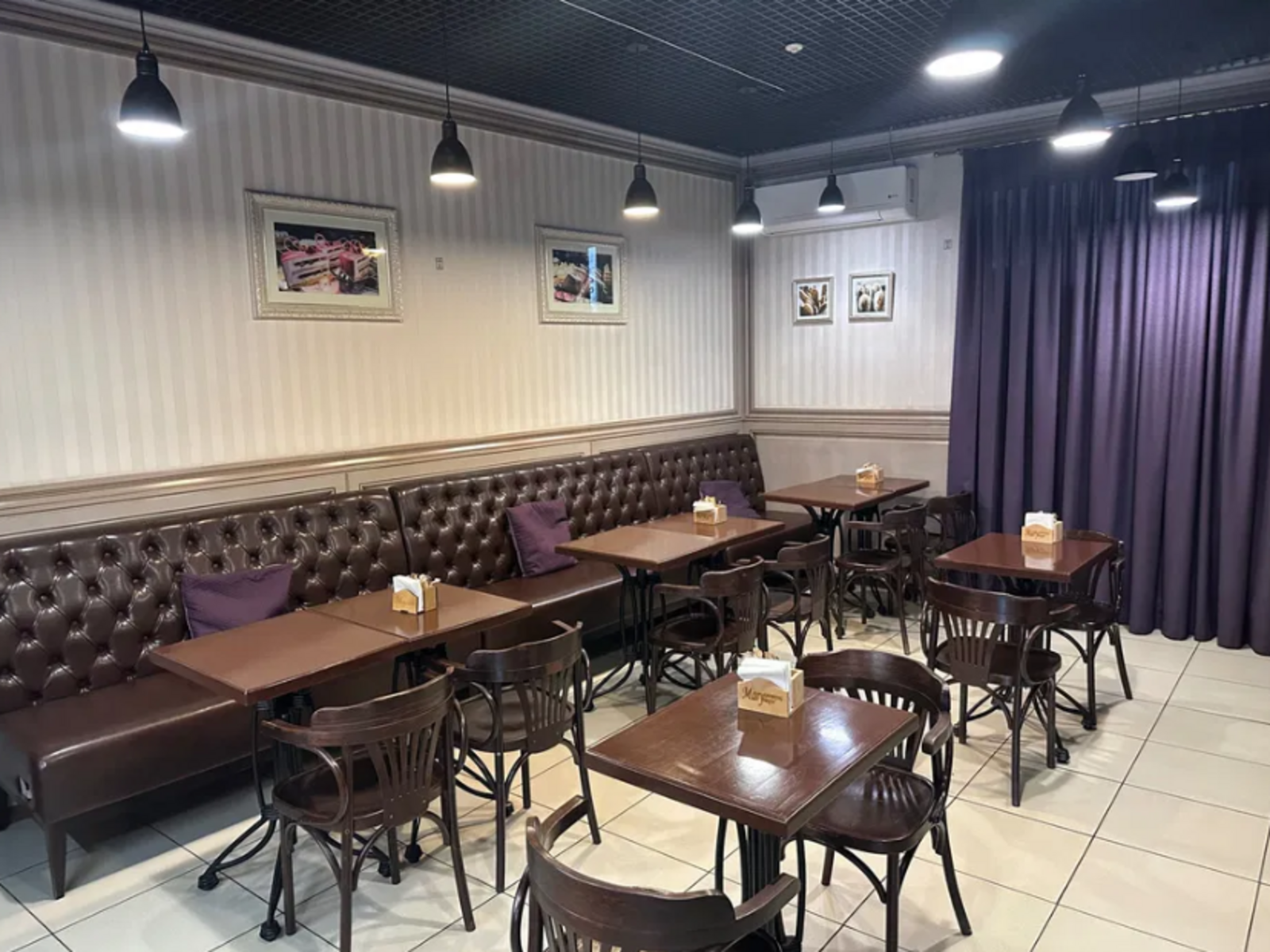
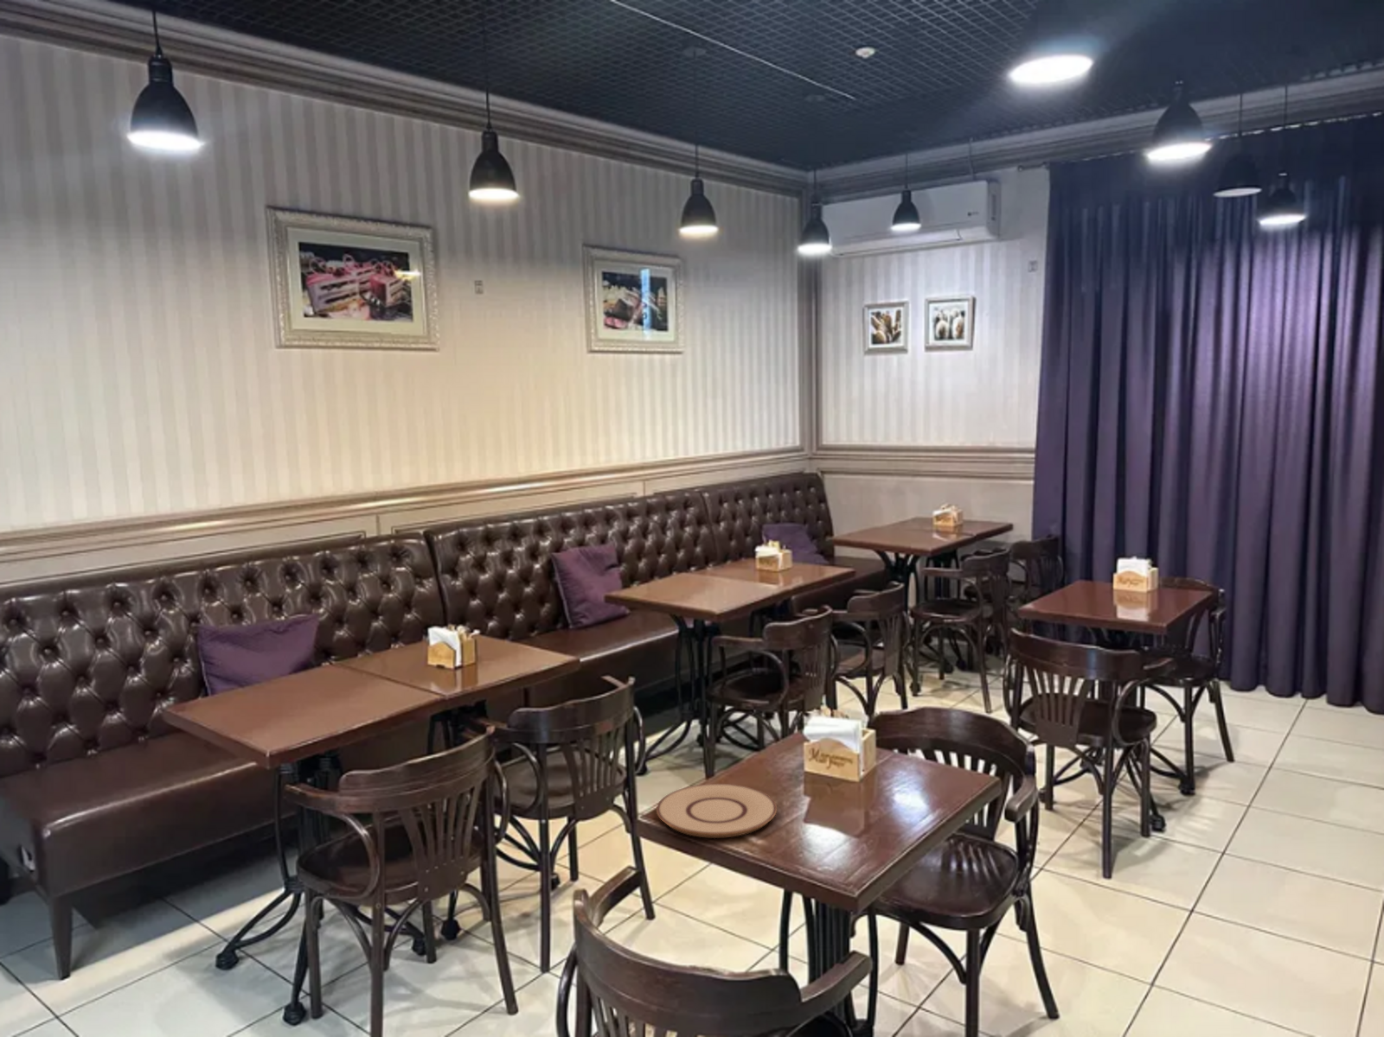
+ plate (716, 809)
